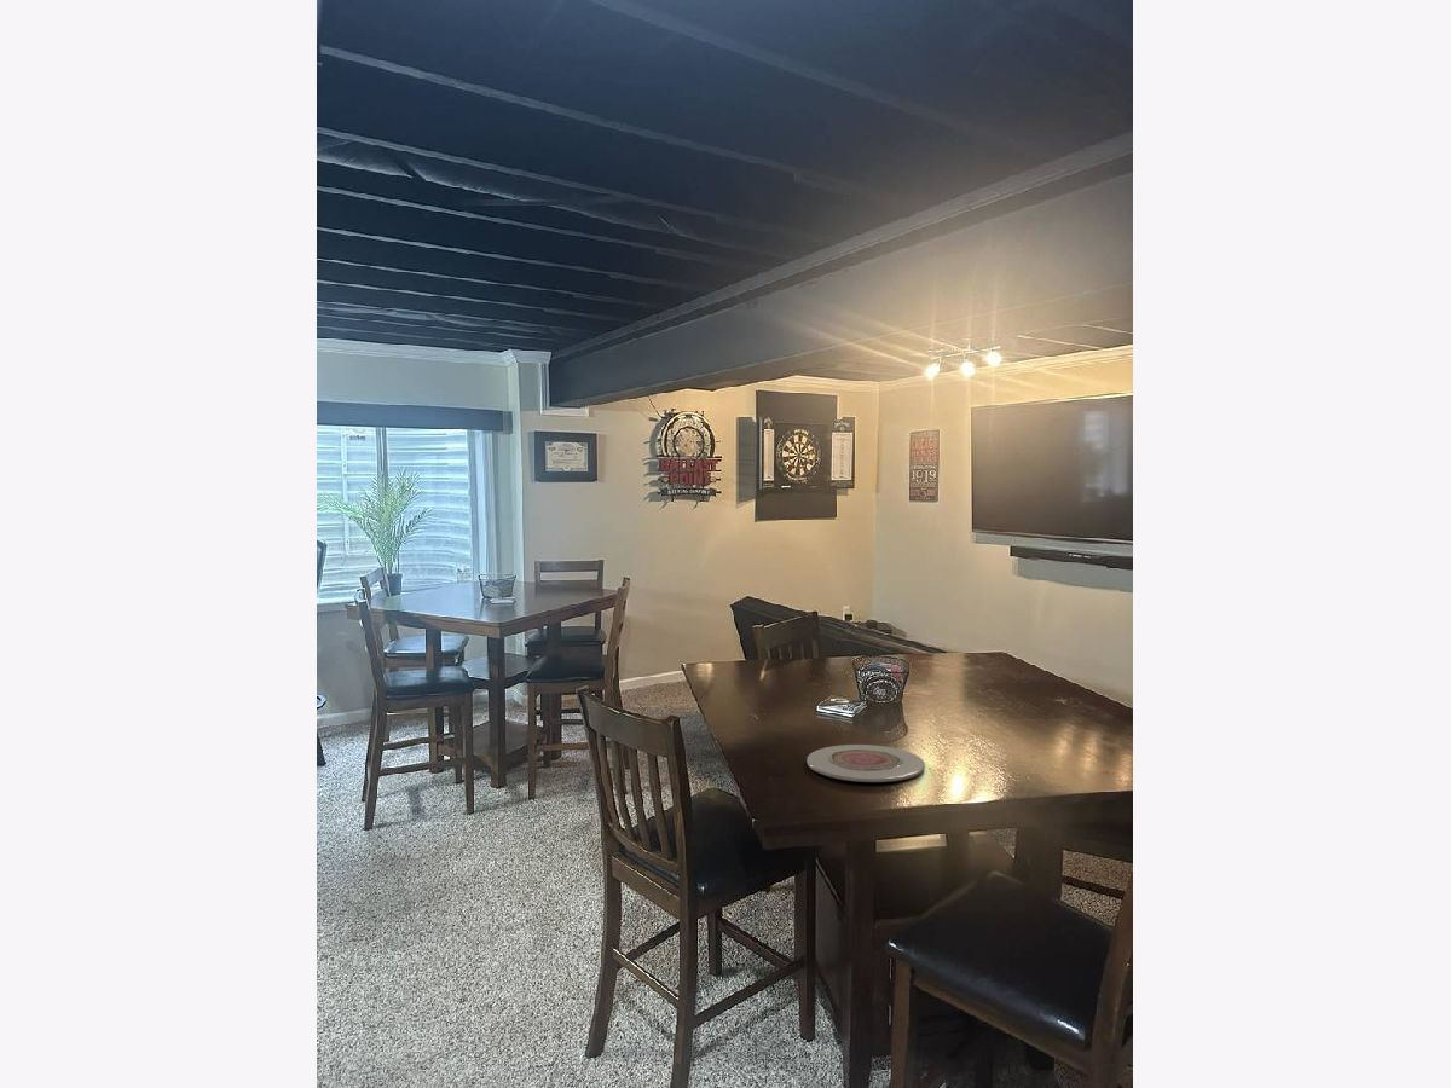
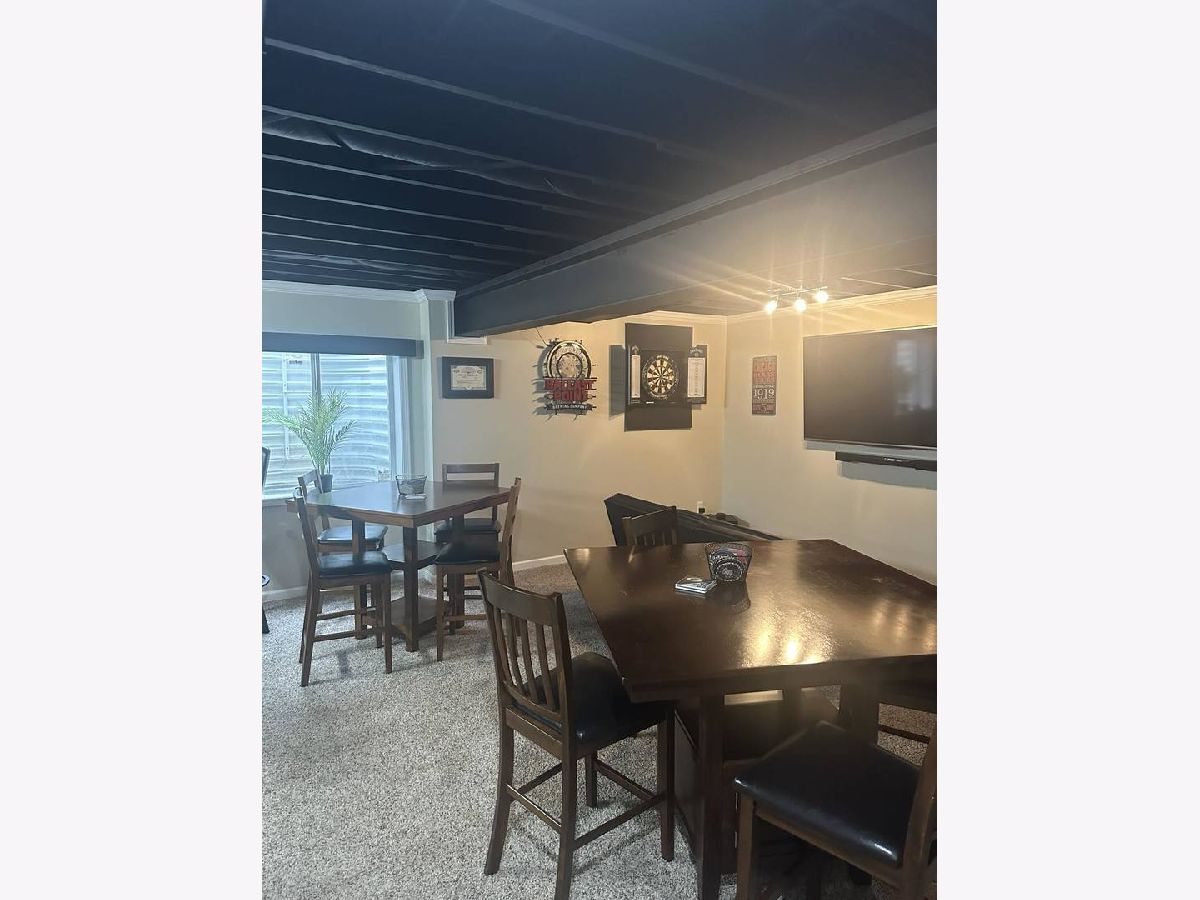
- plate (865, 760)
